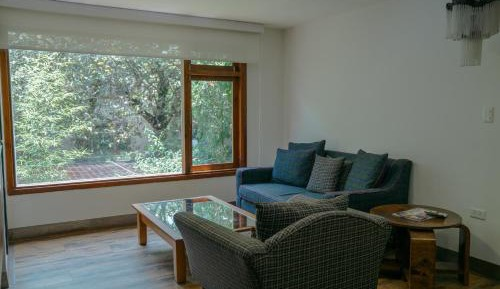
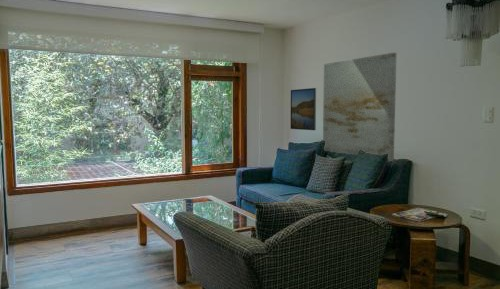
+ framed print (302, 109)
+ wall art (355, 108)
